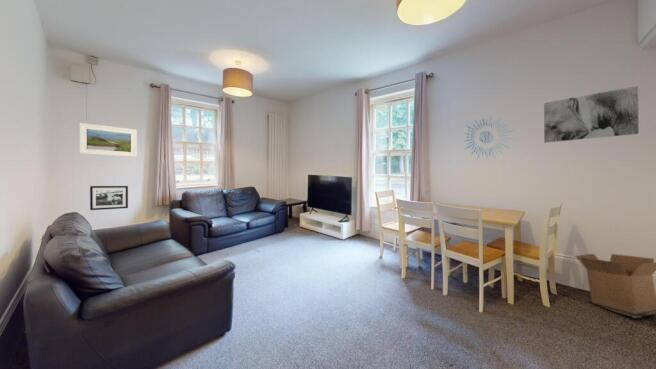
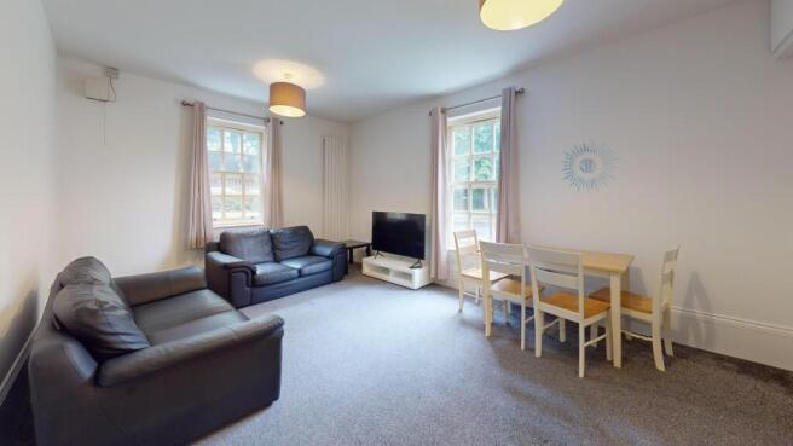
- cardboard box (615, 280)
- picture frame (109, 197)
- wall art (586, 117)
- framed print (109, 141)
